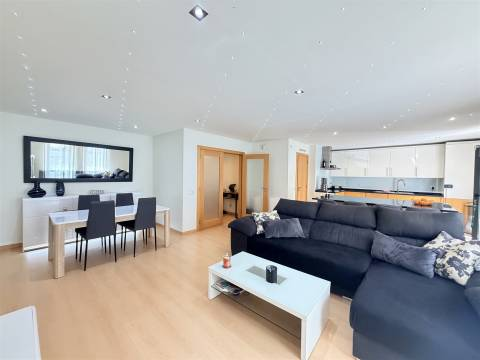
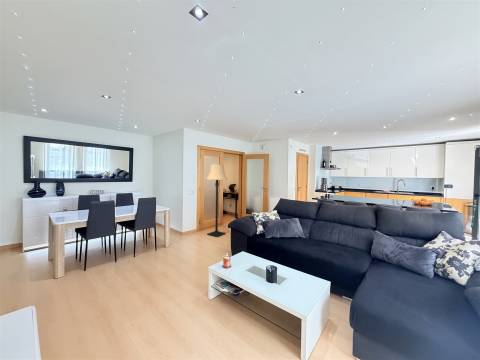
+ lamp (216, 199)
